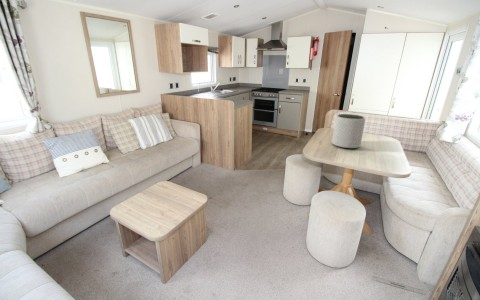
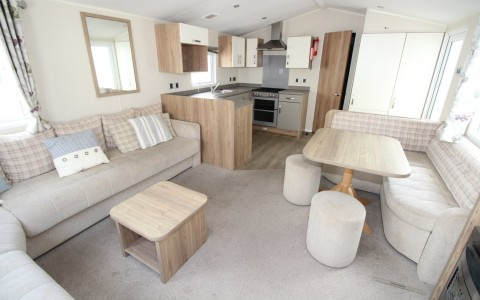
- plant pot (347, 130)
